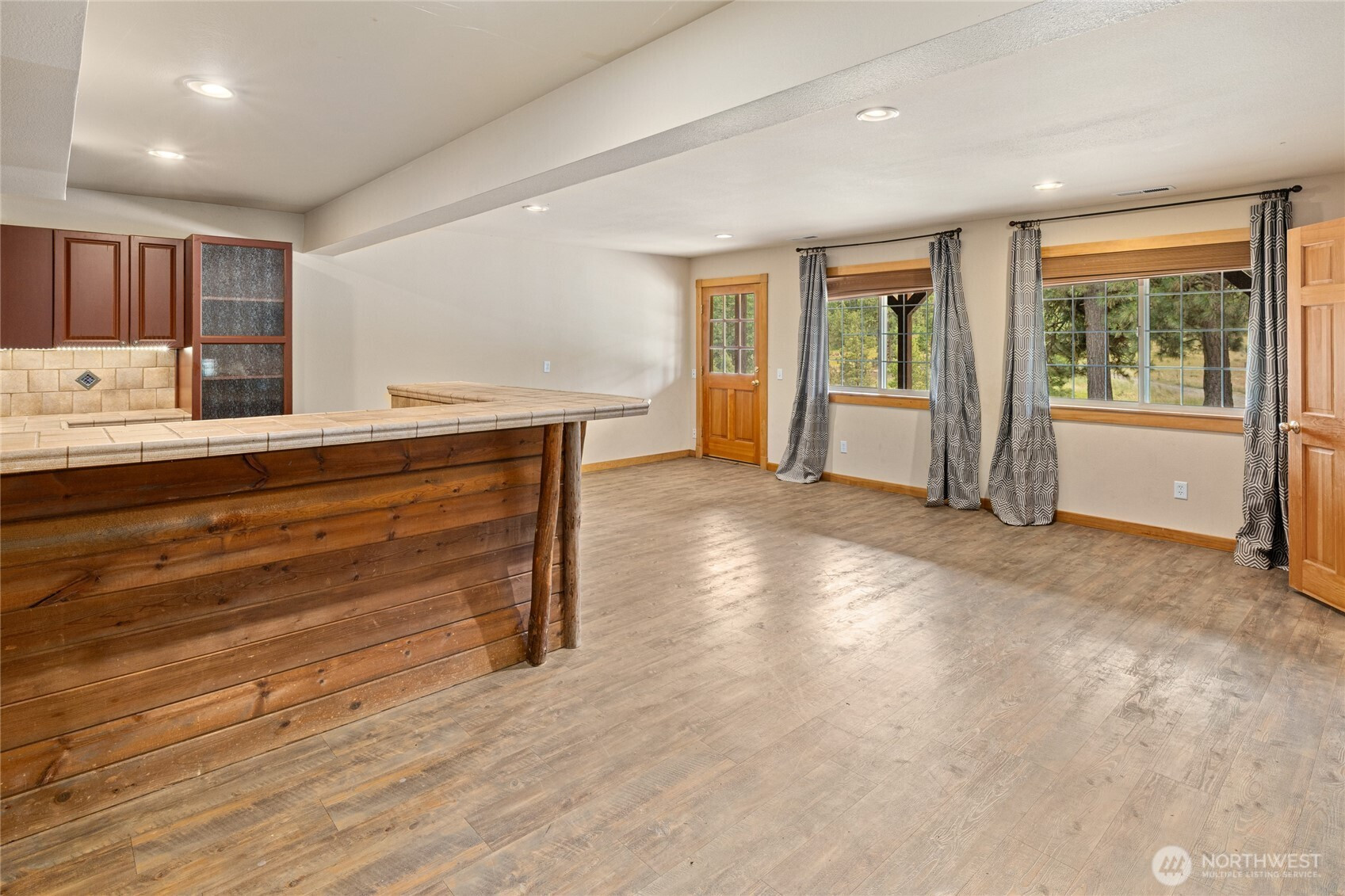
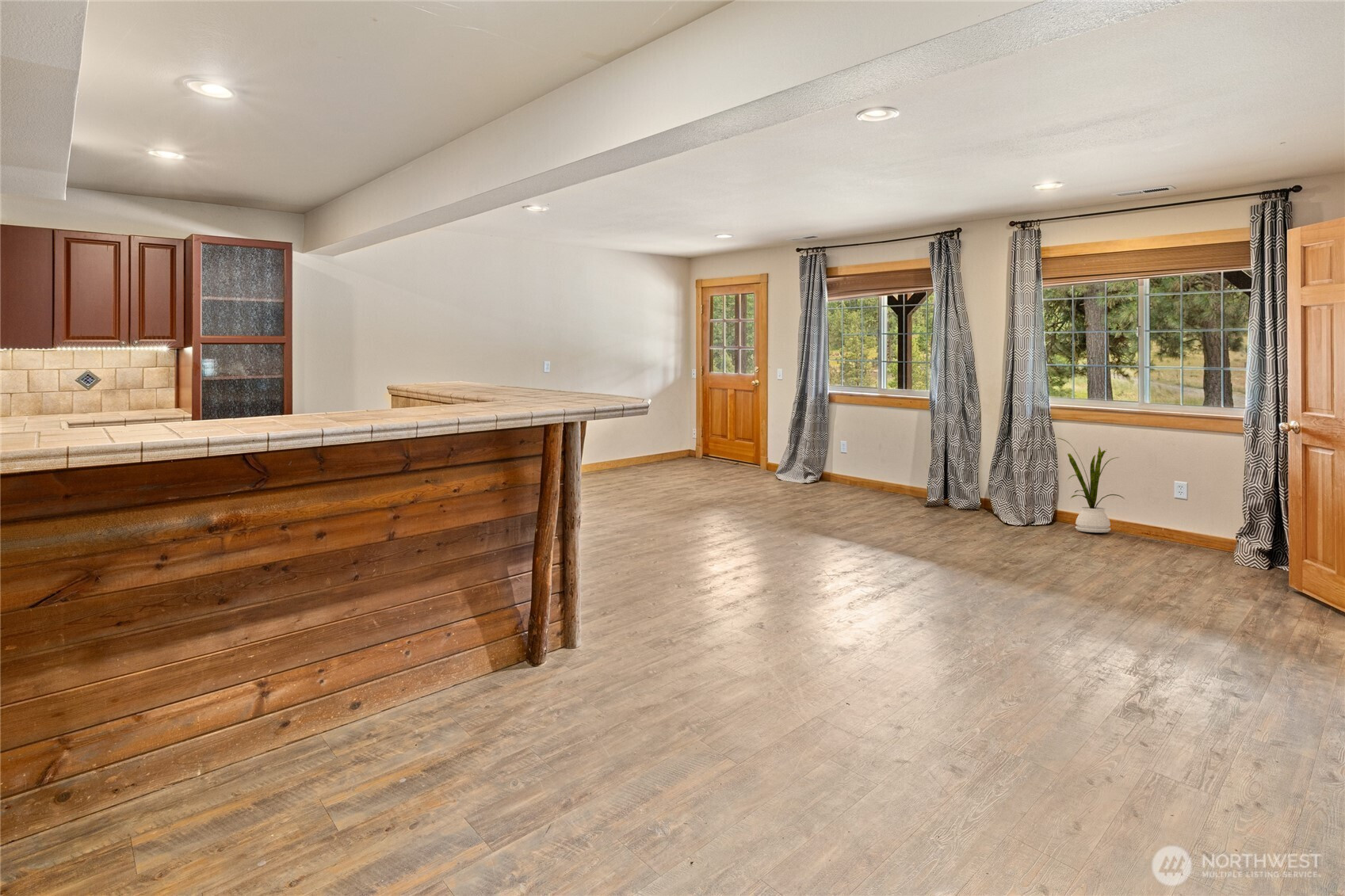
+ house plant (1088, 483)
